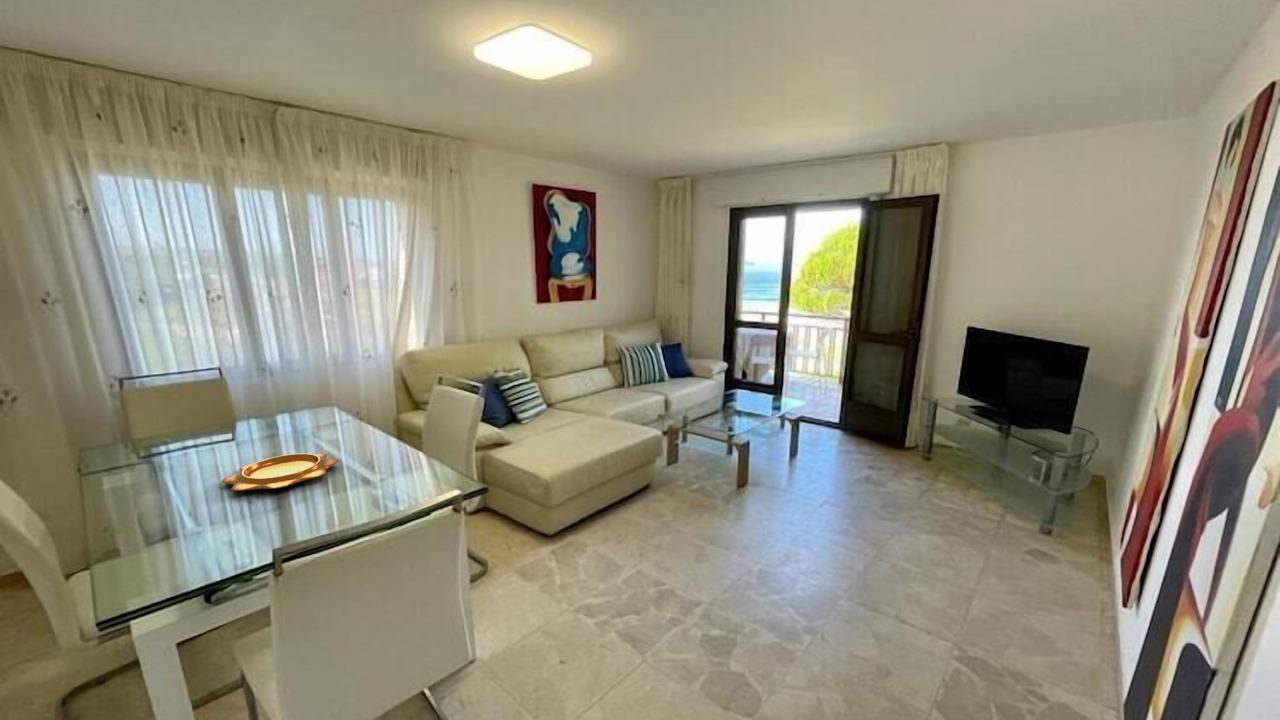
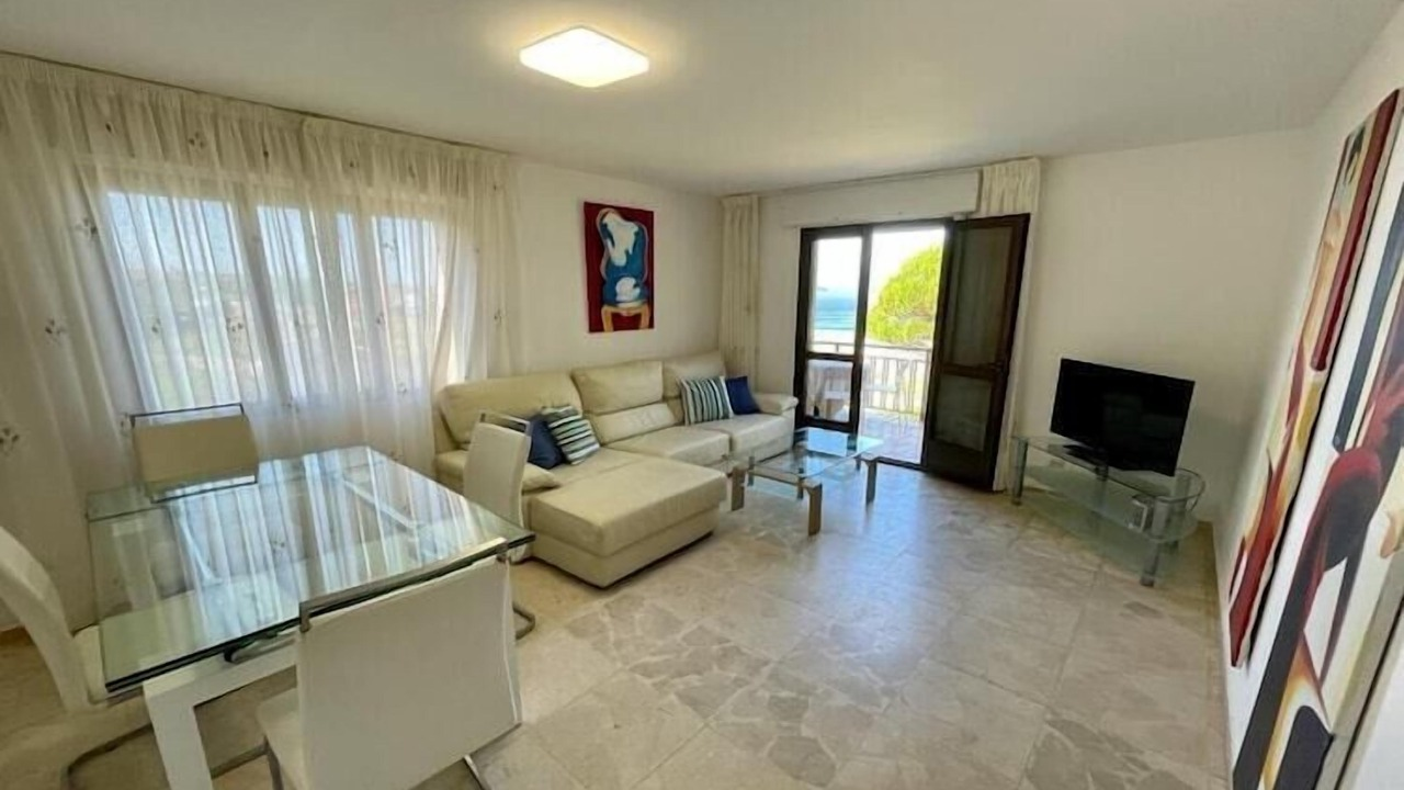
- decorative bowl (282, 469)
